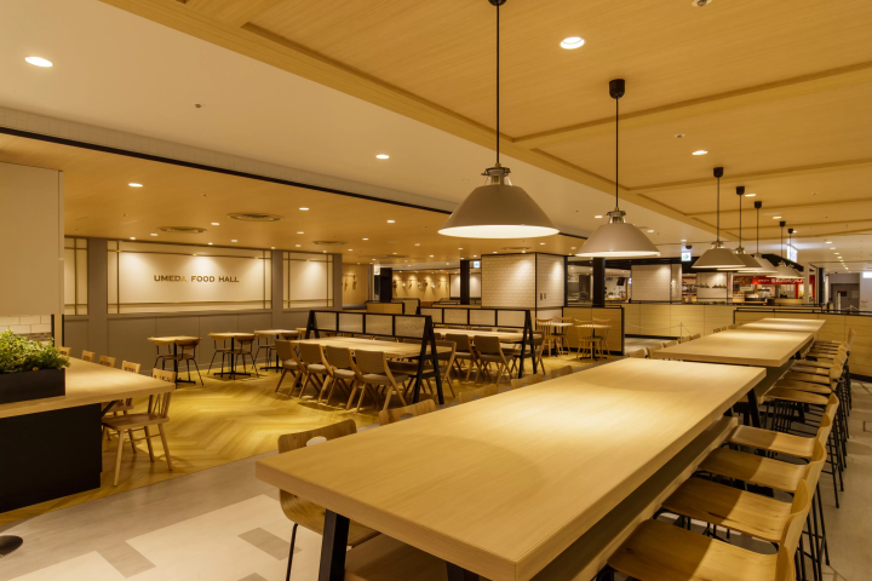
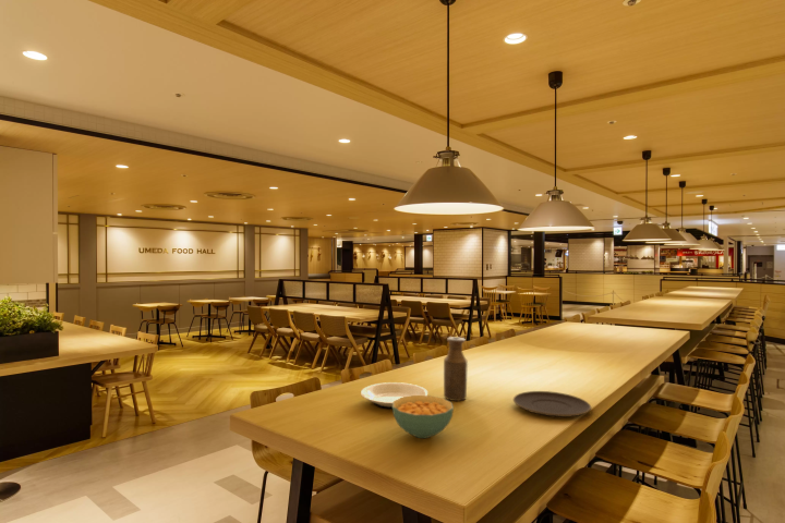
+ bottle (455, 367)
+ cereal bowl (422, 419)
+ plate (551, 404)
+ plate (394, 397)
